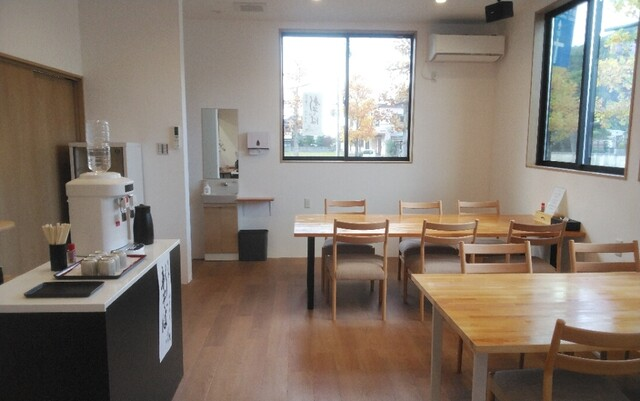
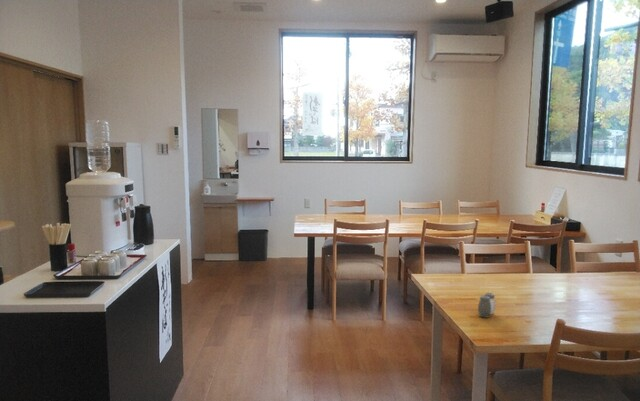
+ salt and pepper shaker (486, 304)
